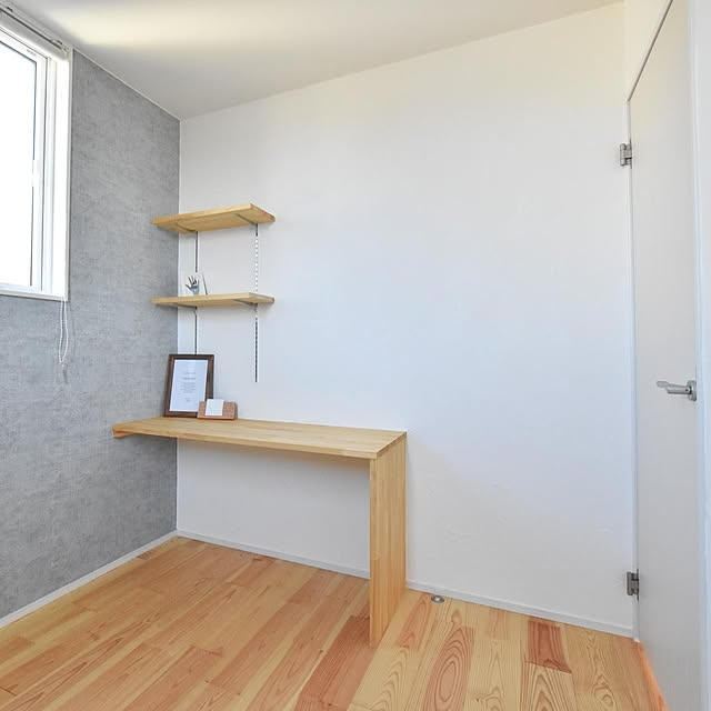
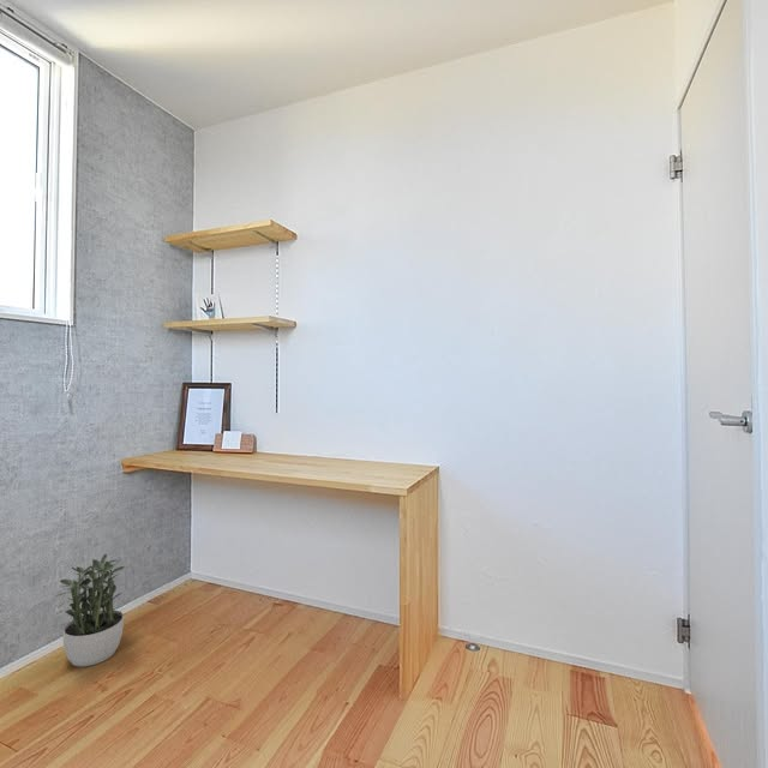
+ potted plant (90, 606)
